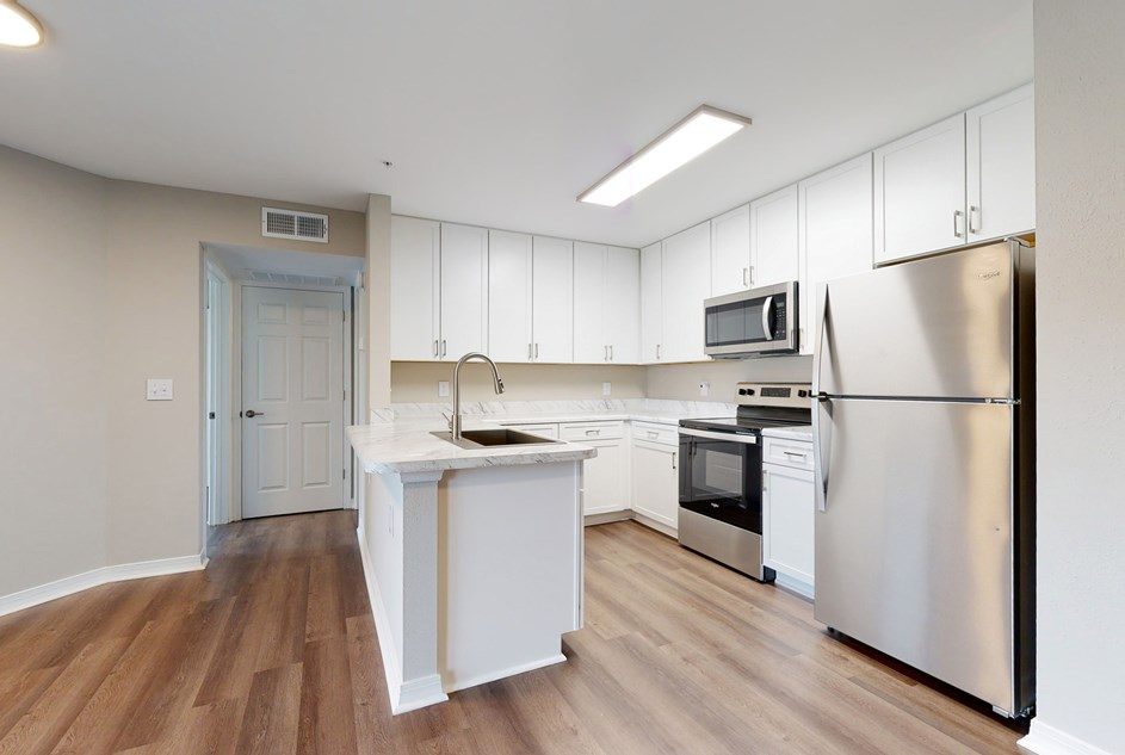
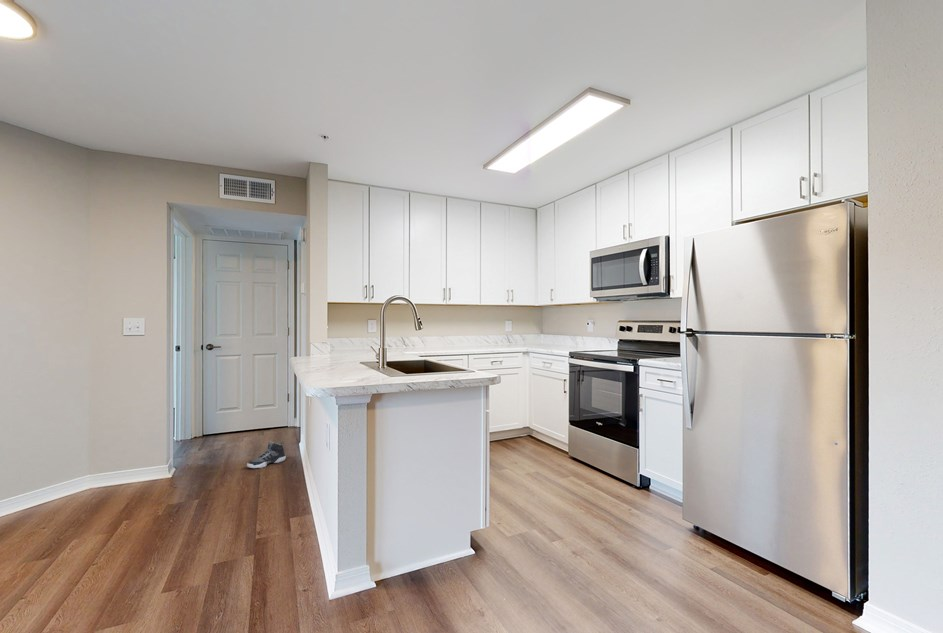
+ sneaker (266, 453)
